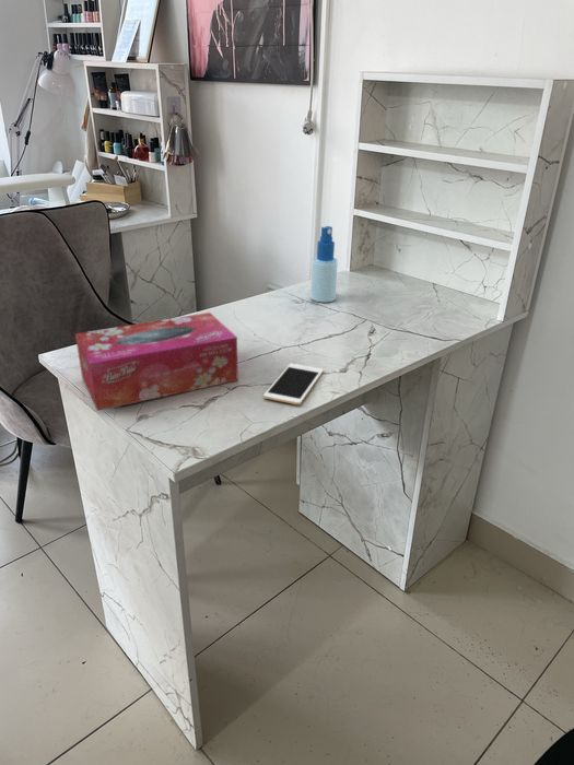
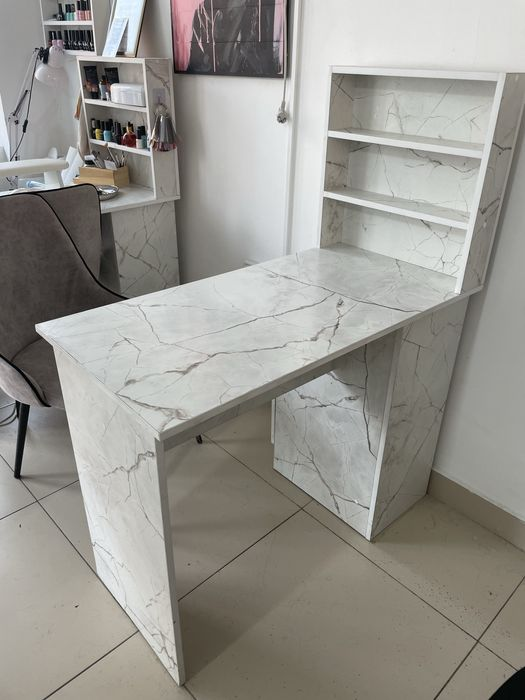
- tissue box (157, 357)
- spray bottle (325, 263)
- cell phone (294, 382)
